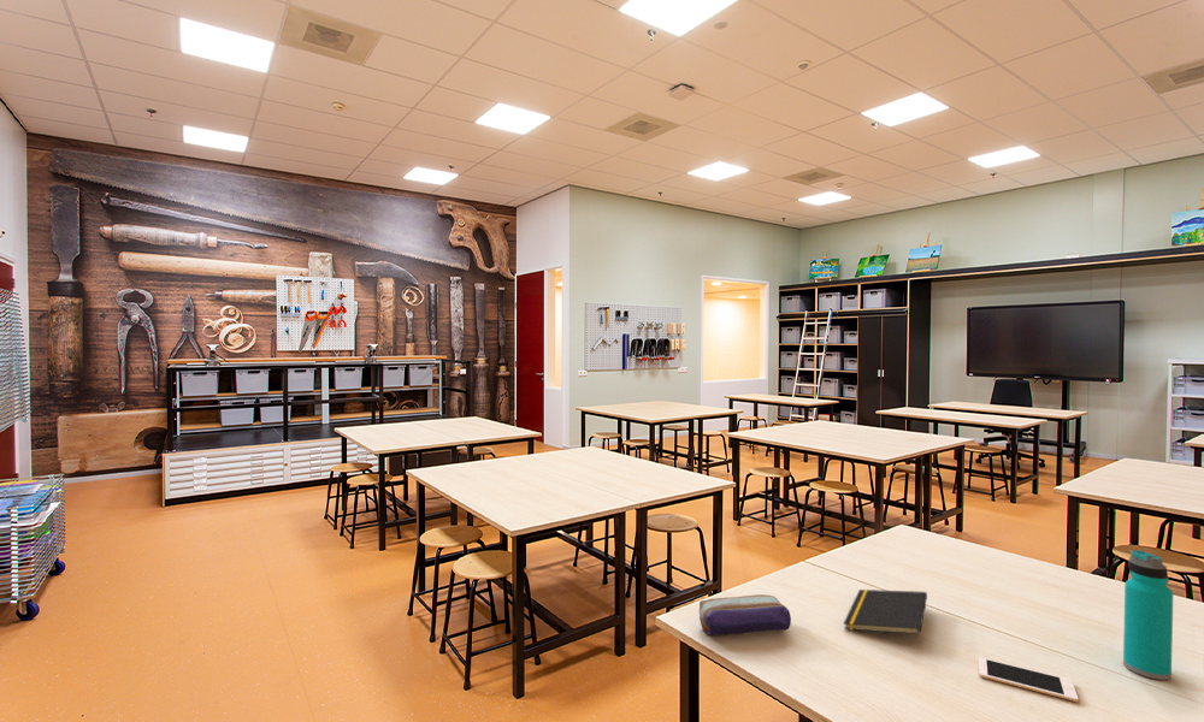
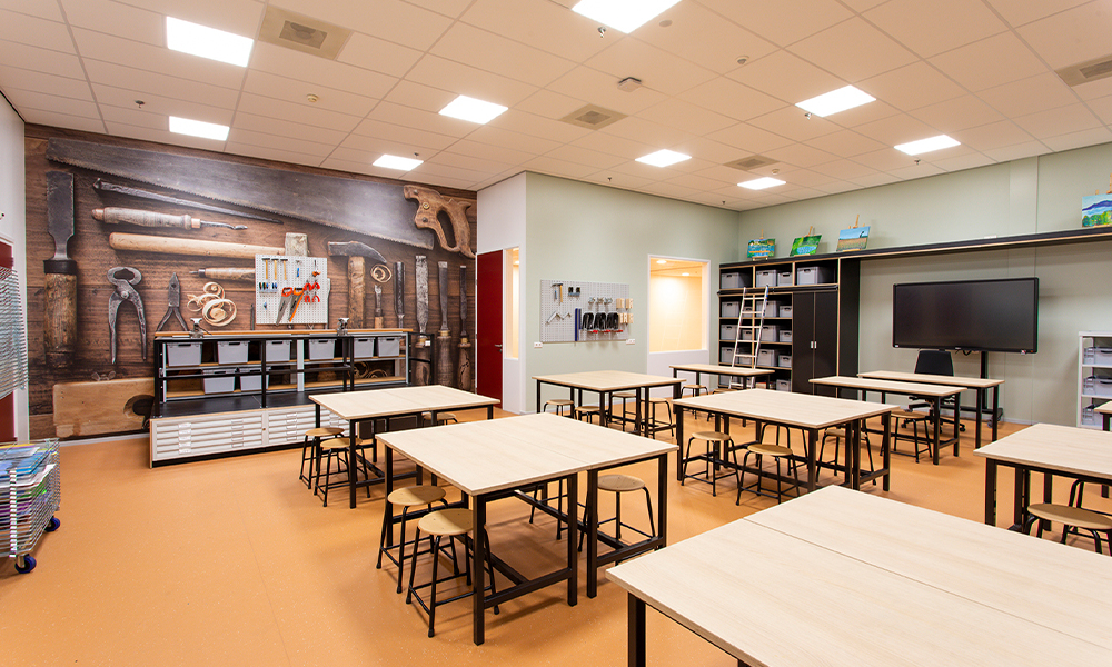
- cell phone (1025, 677)
- water bottle (1147, 611)
- notepad (886, 609)
- pencil case (744, 615)
